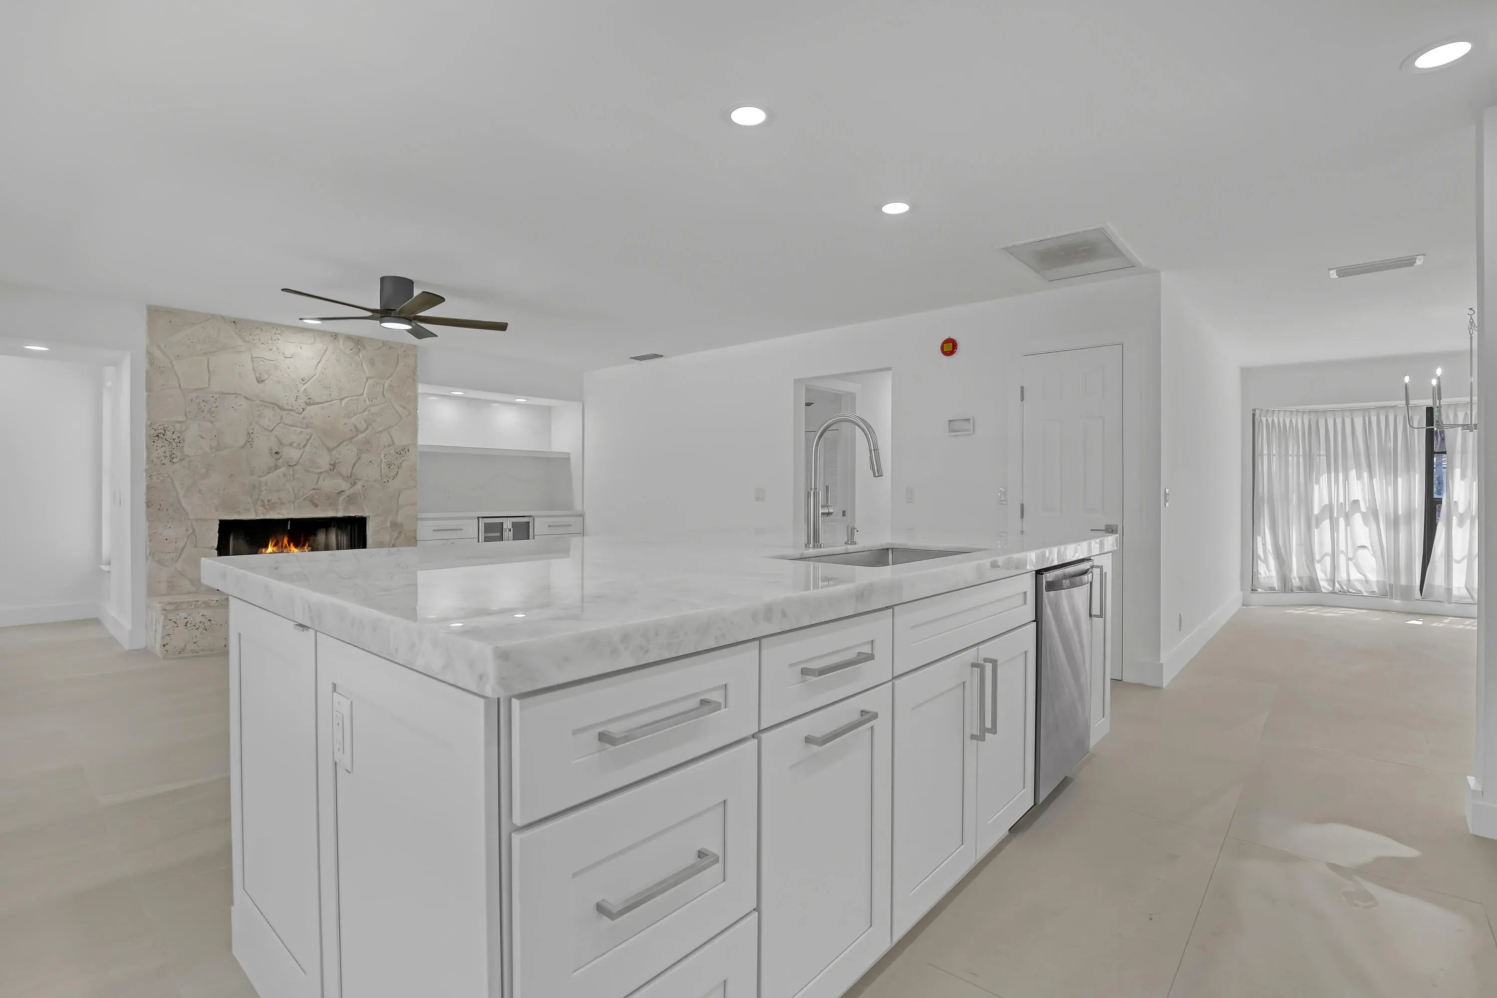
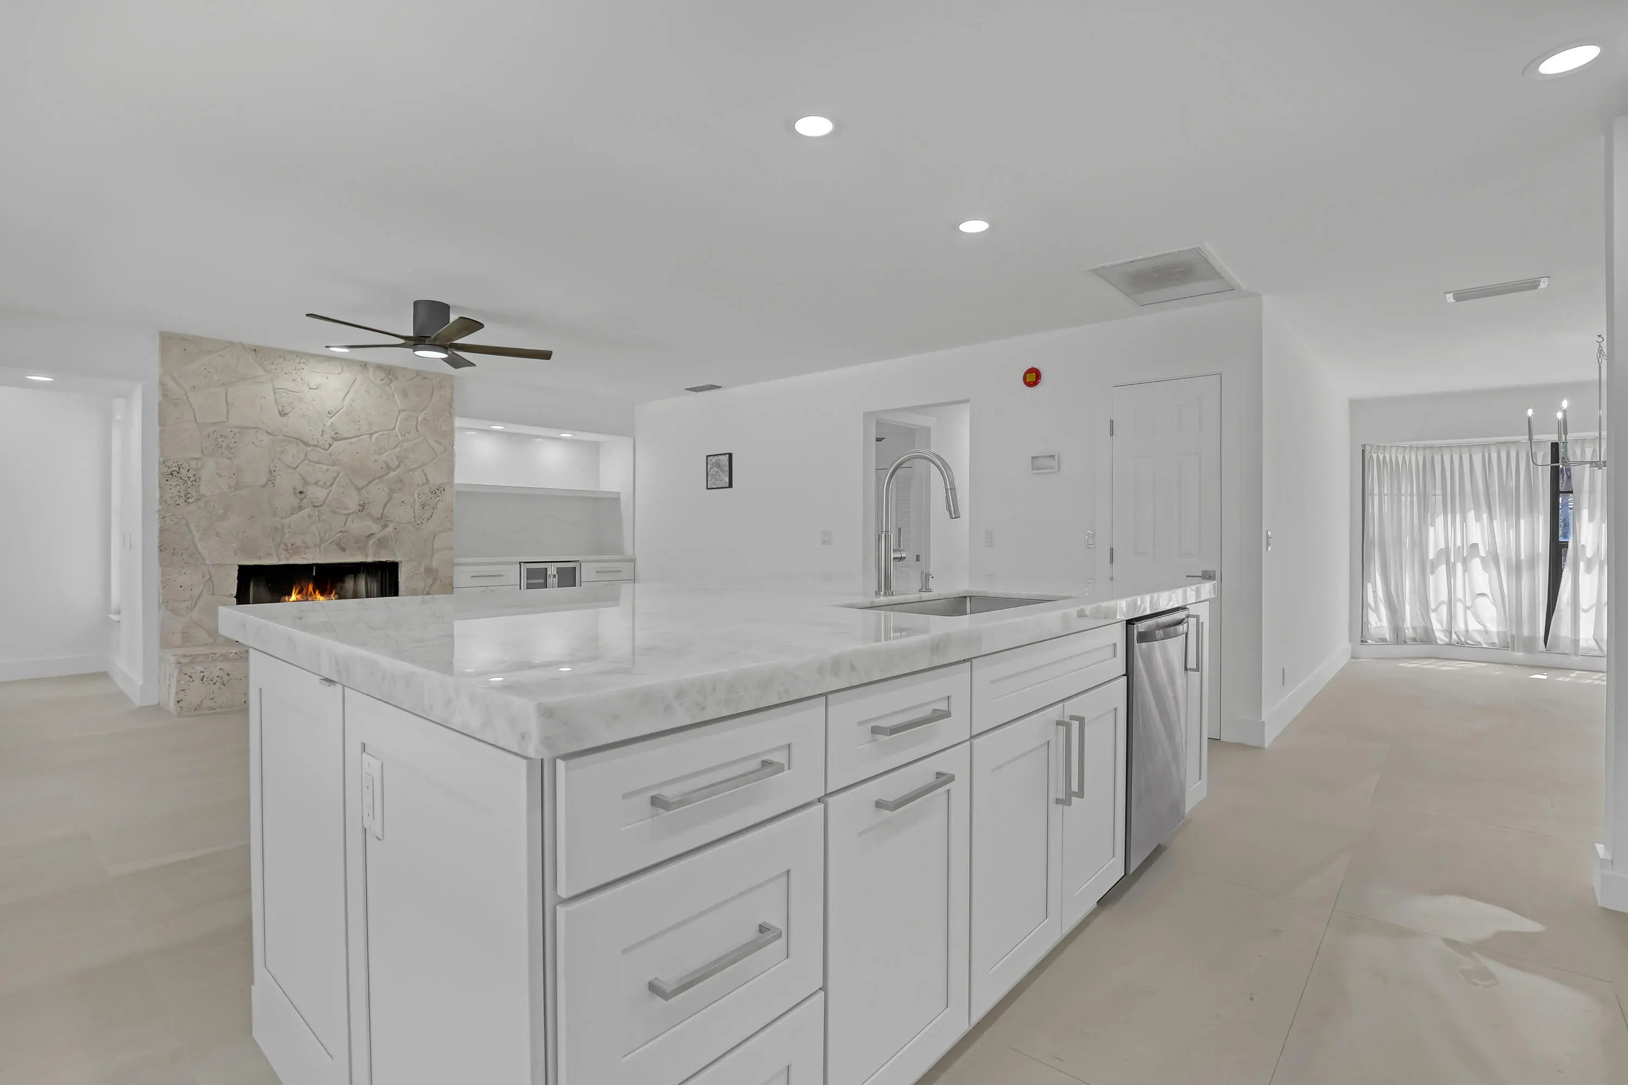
+ wall art (720, 471)
